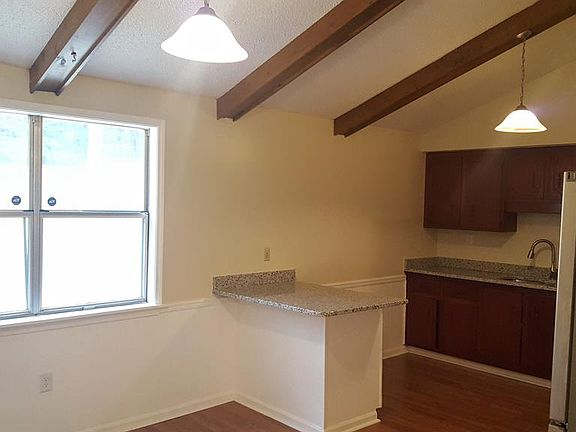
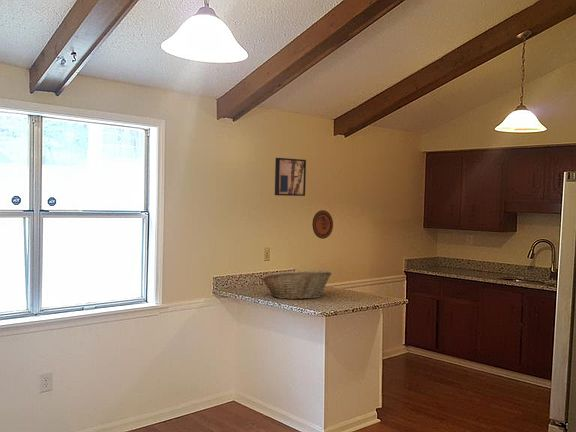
+ decorative plate (322, 224)
+ fruit basket (296, 281)
+ wall art (290, 177)
